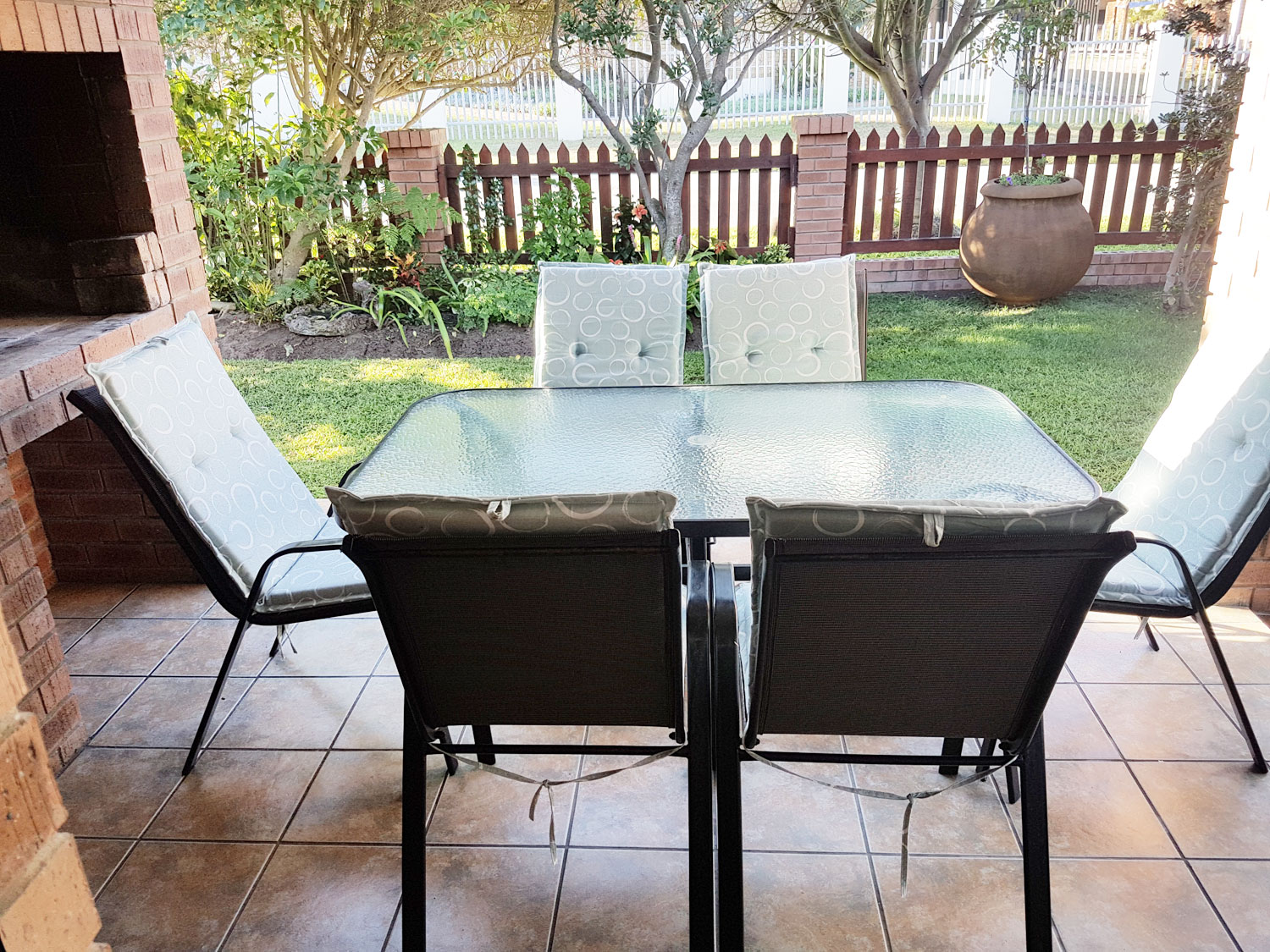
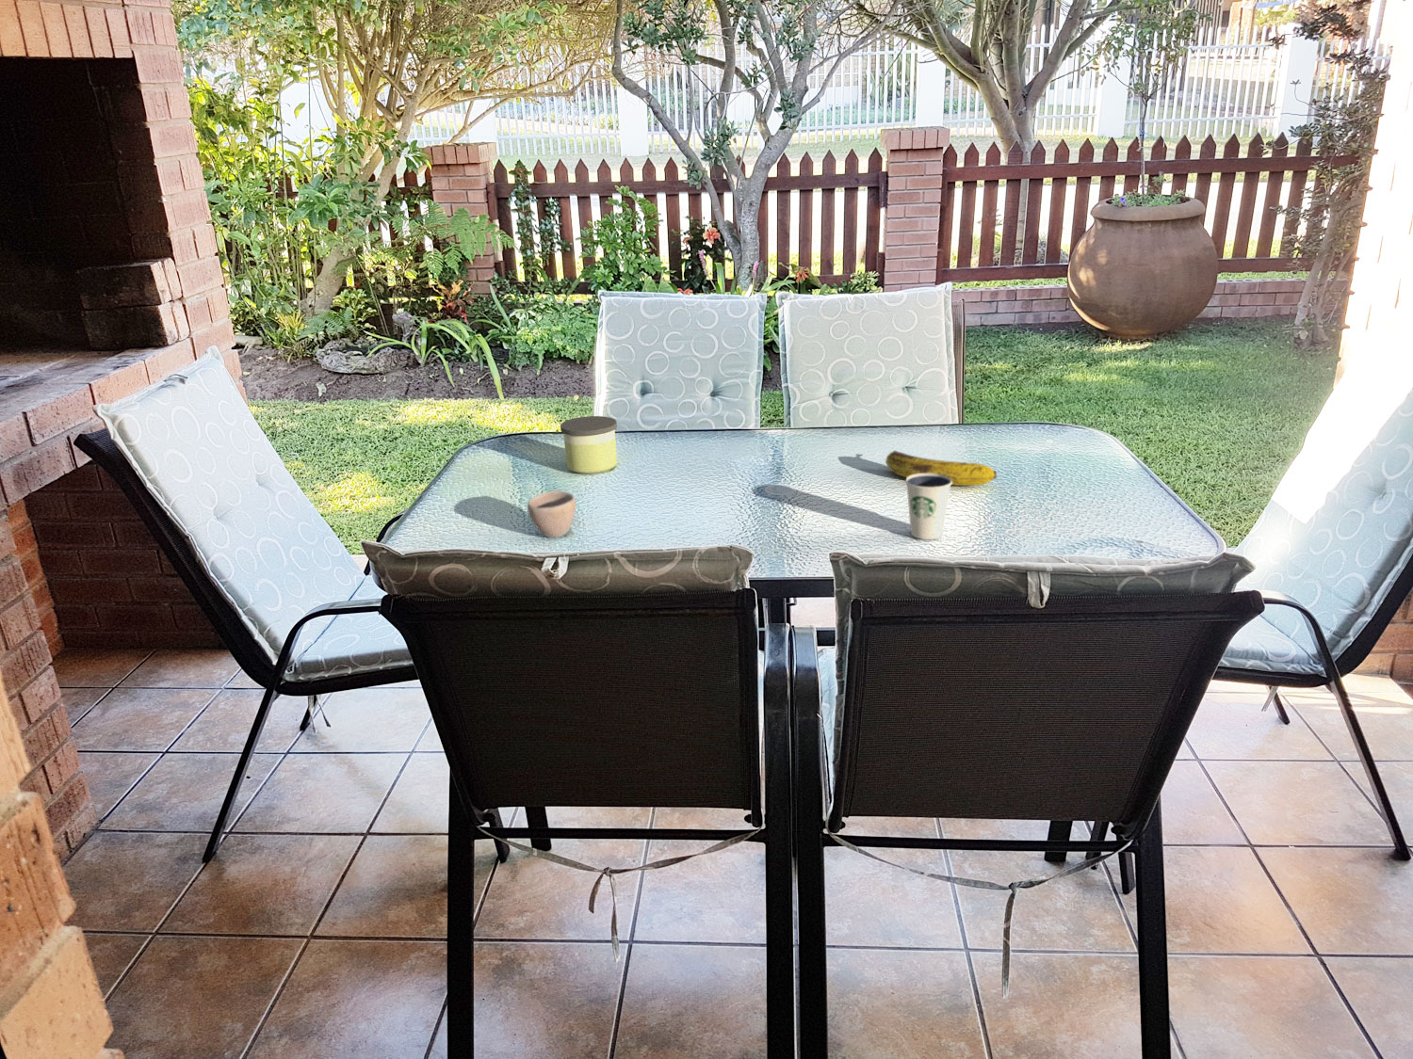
+ fruit (940, 464)
+ cup (553, 514)
+ candle (590, 445)
+ dixie cup (927, 507)
